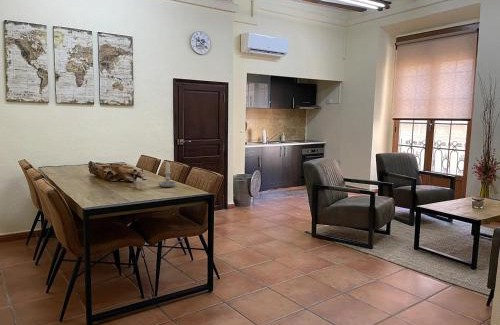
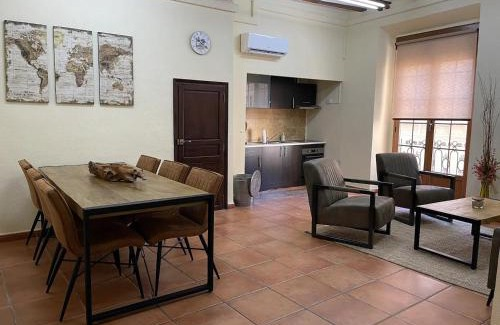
- candle (167, 174)
